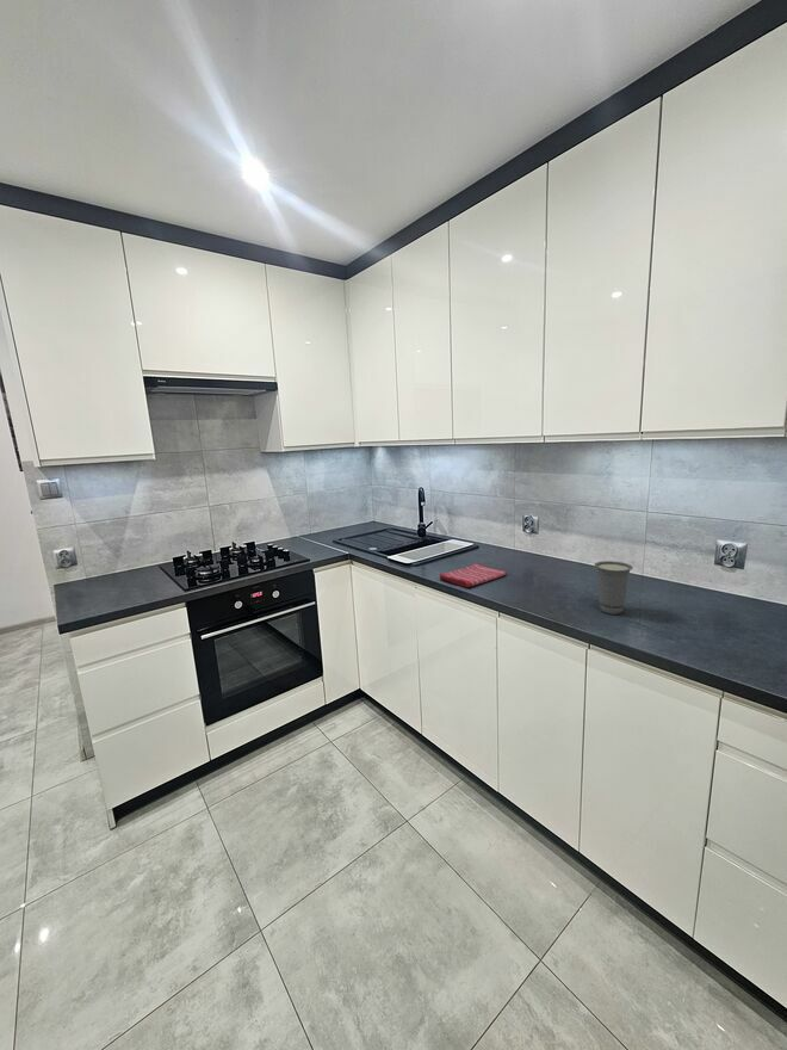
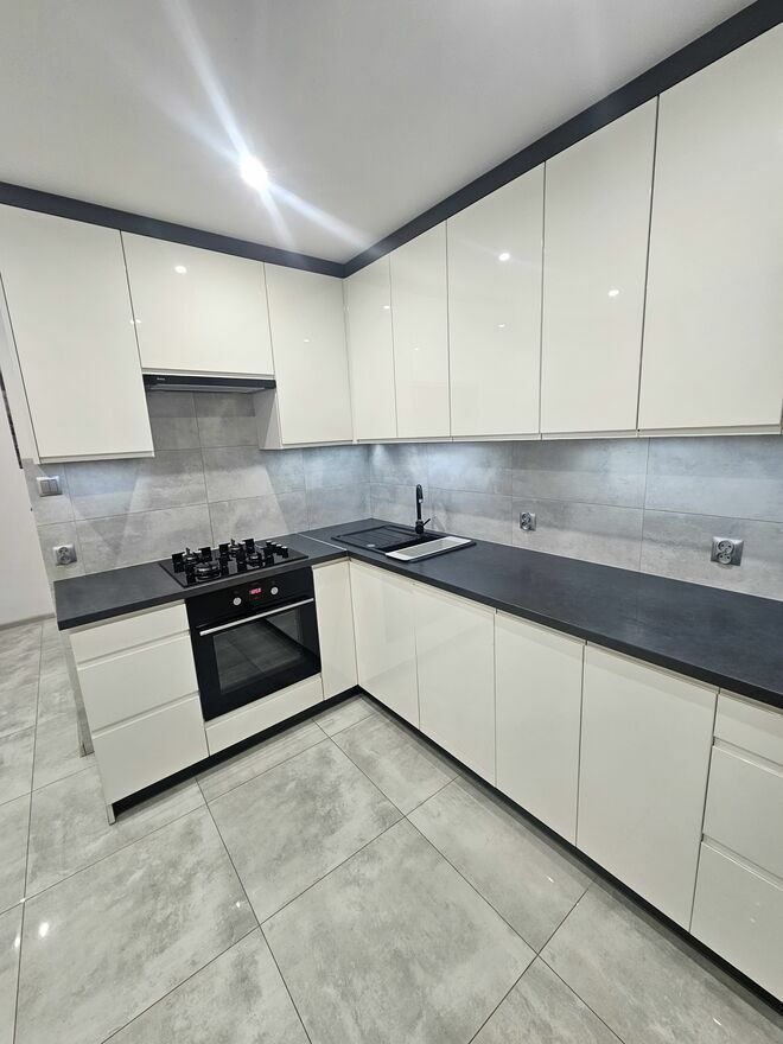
- cup (612, 588)
- dish towel (472, 574)
